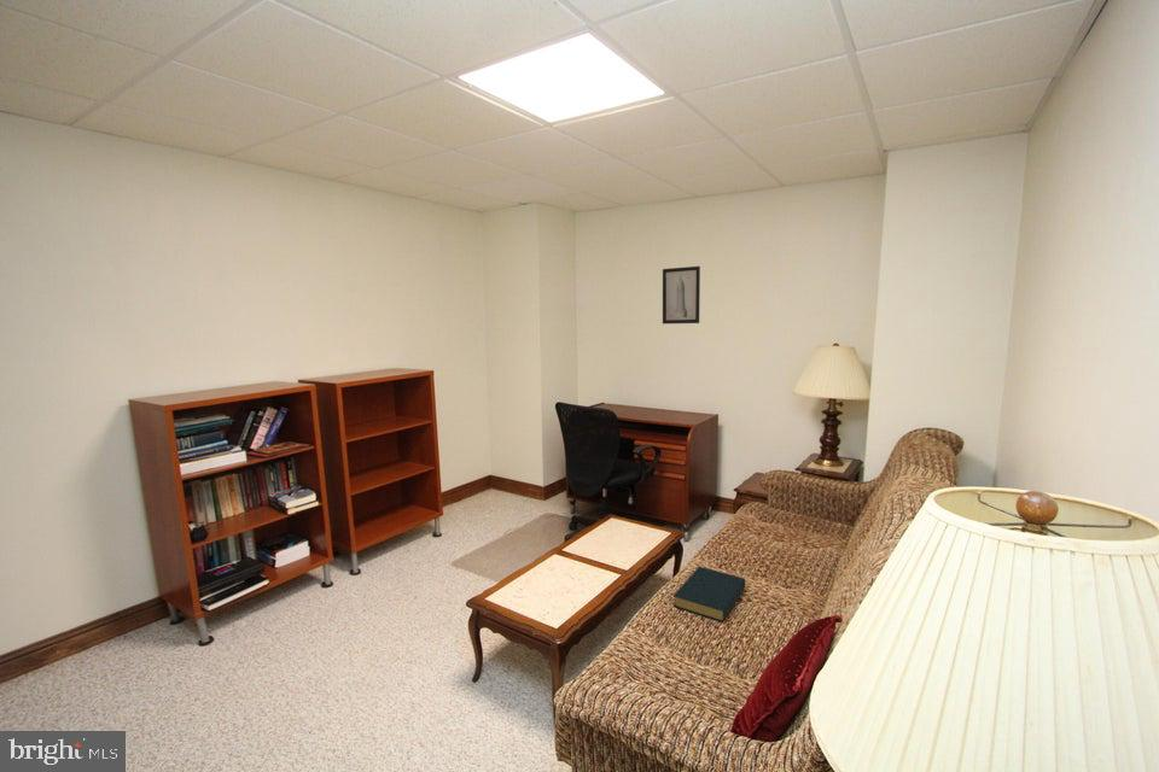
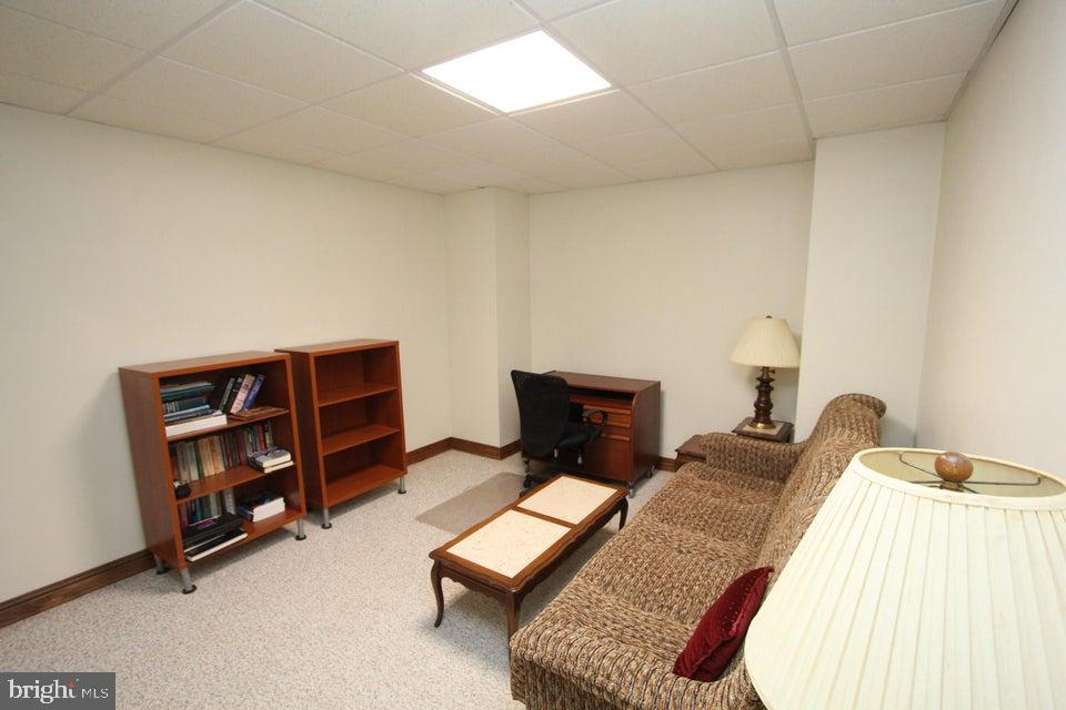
- hardback book (710, 591)
- wall art (680, 296)
